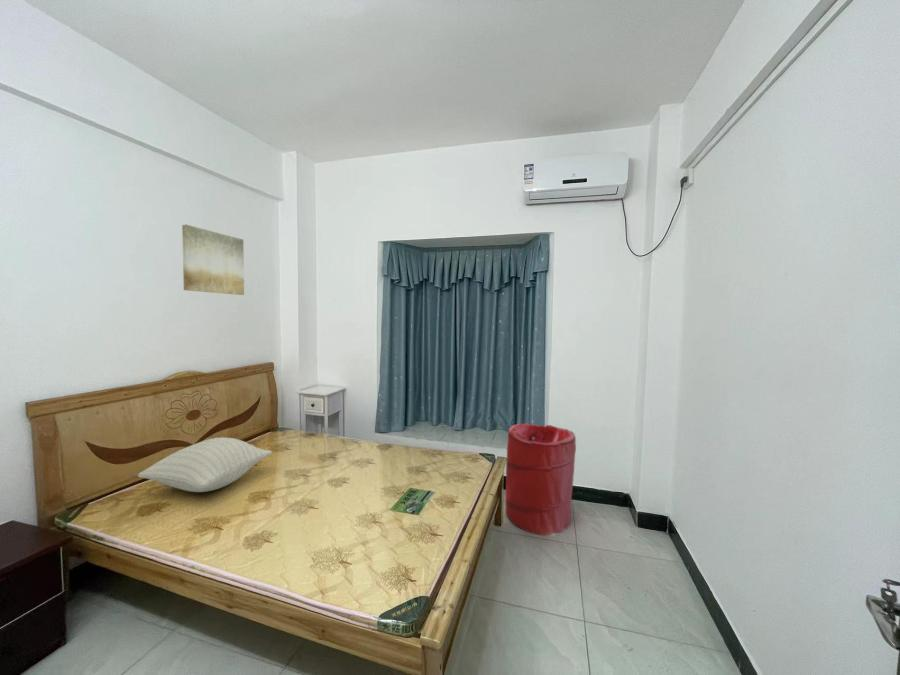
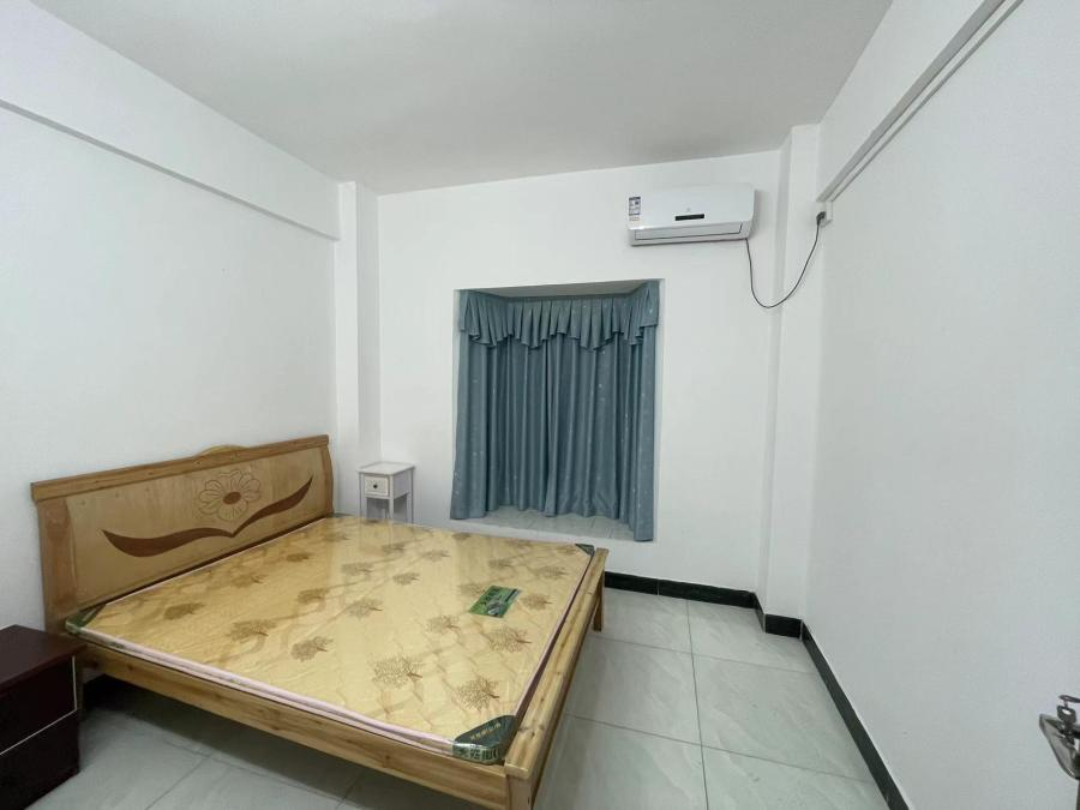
- wall art (215, 262)
- laundry hamper (539, 471)
- pillow (210, 463)
